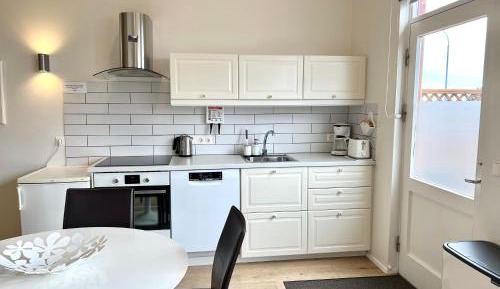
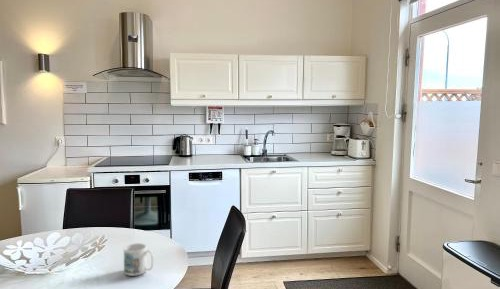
+ mug (139, 259)
